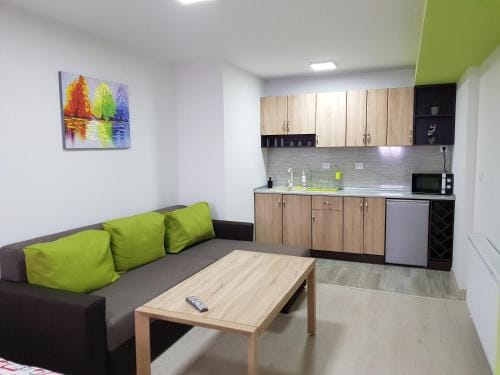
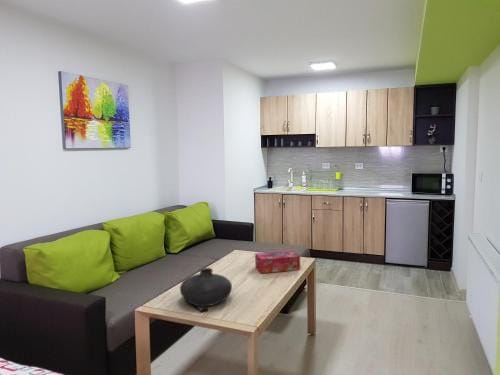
+ vase (206, 284)
+ tissue box (277, 261)
